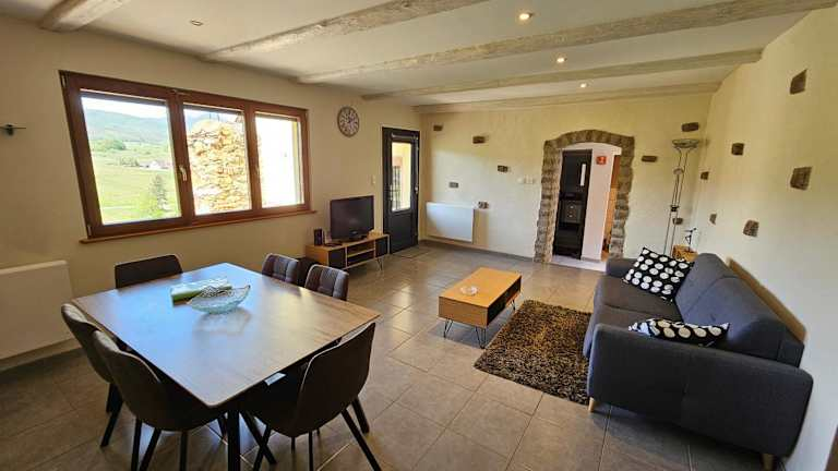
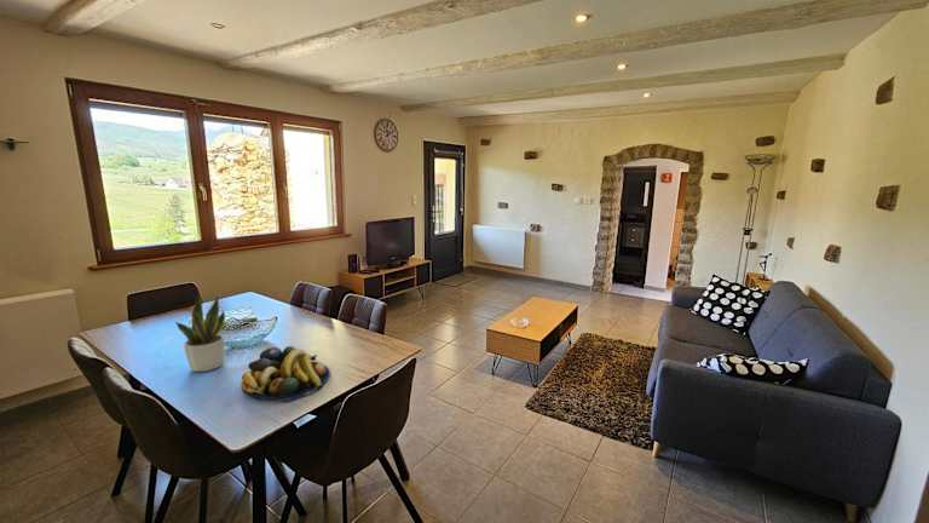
+ fruit bowl (287, 366)
+ potted plant (202, 331)
